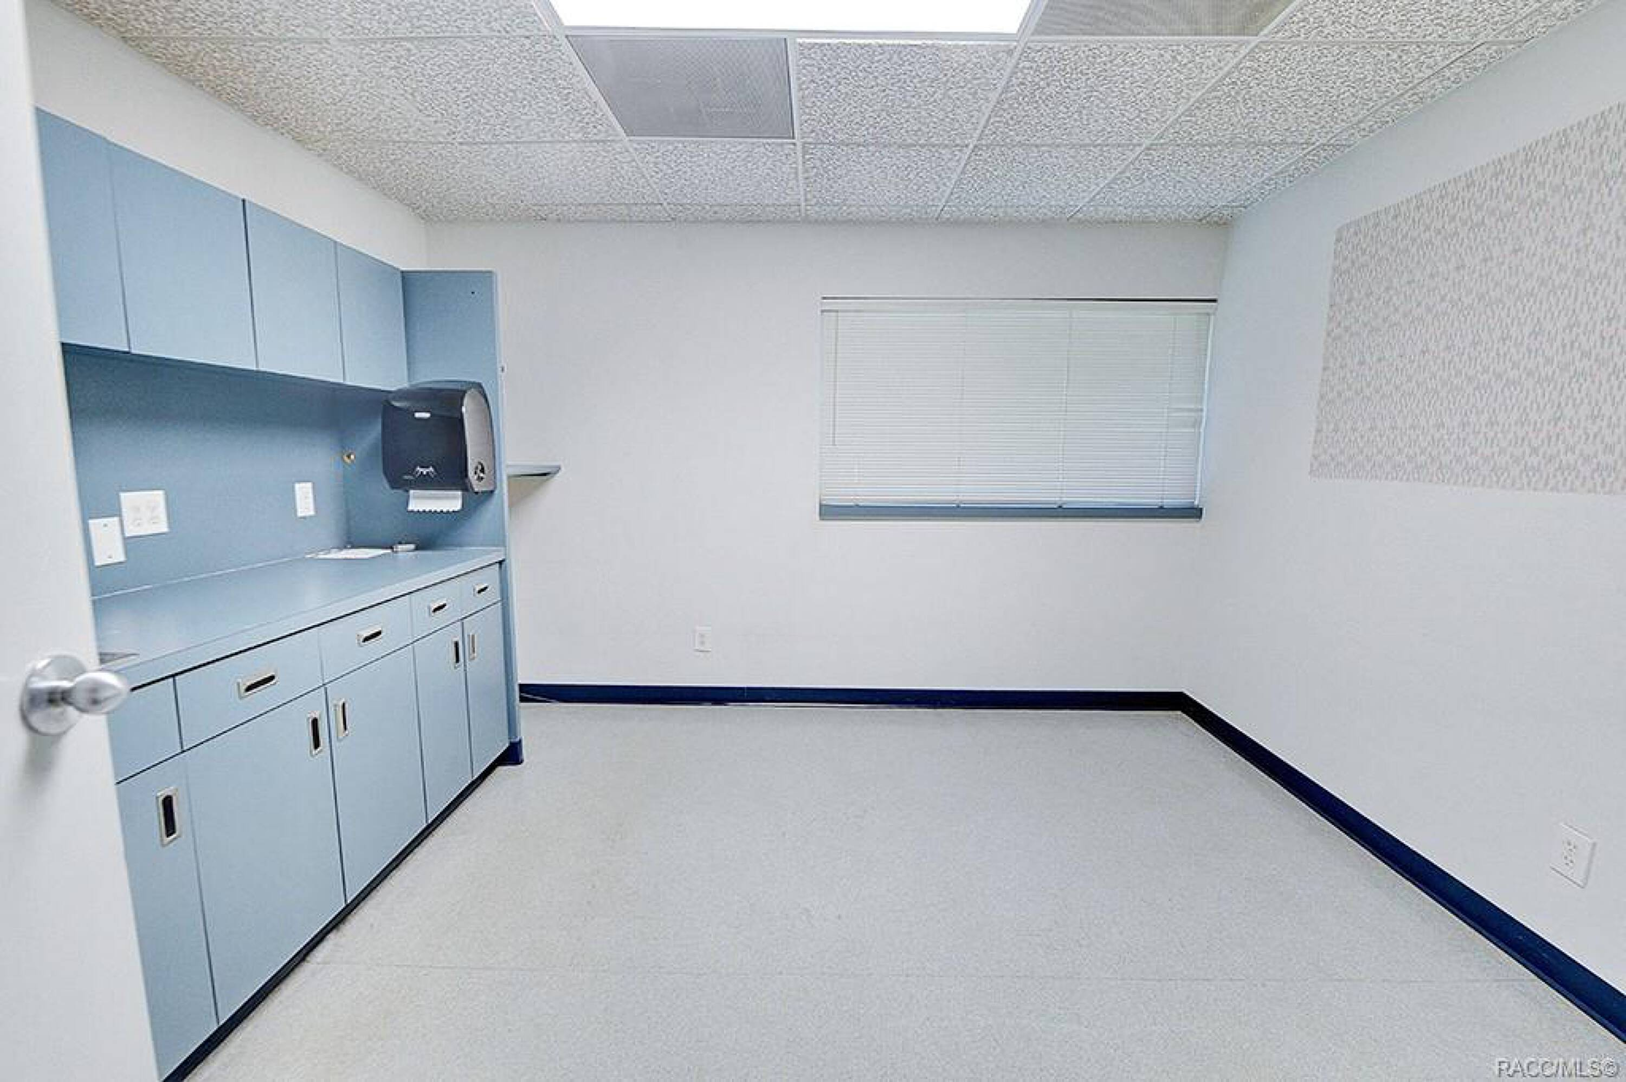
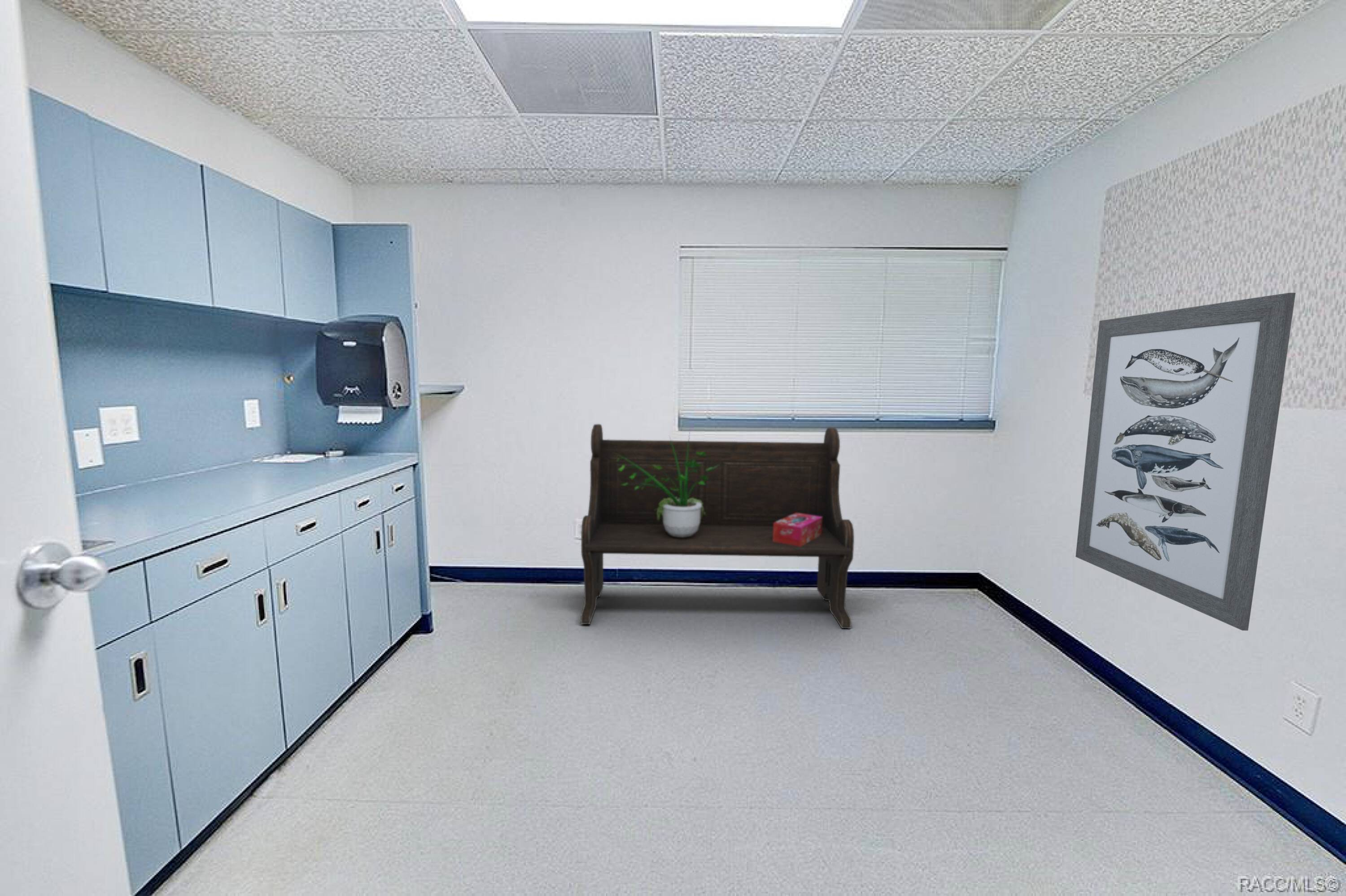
+ bench (714, 518)
+ tissue box (798, 528)
+ potted plant (666, 481)
+ wall art (1162, 452)
